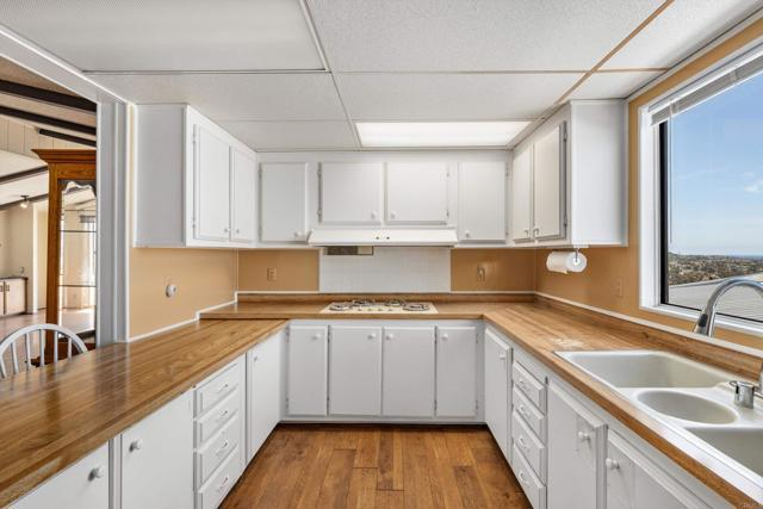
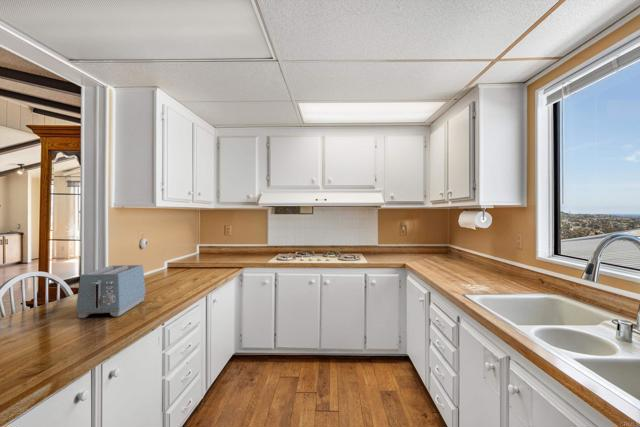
+ toaster (112, 289)
